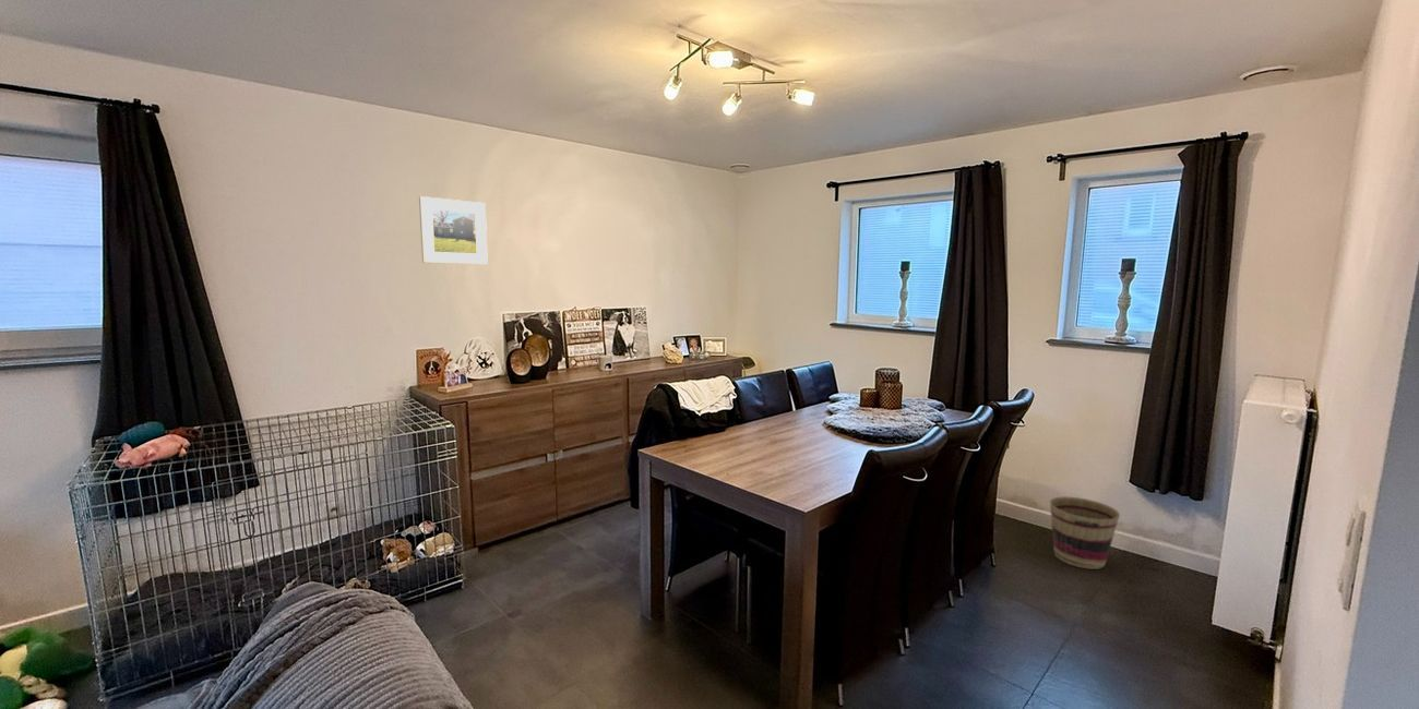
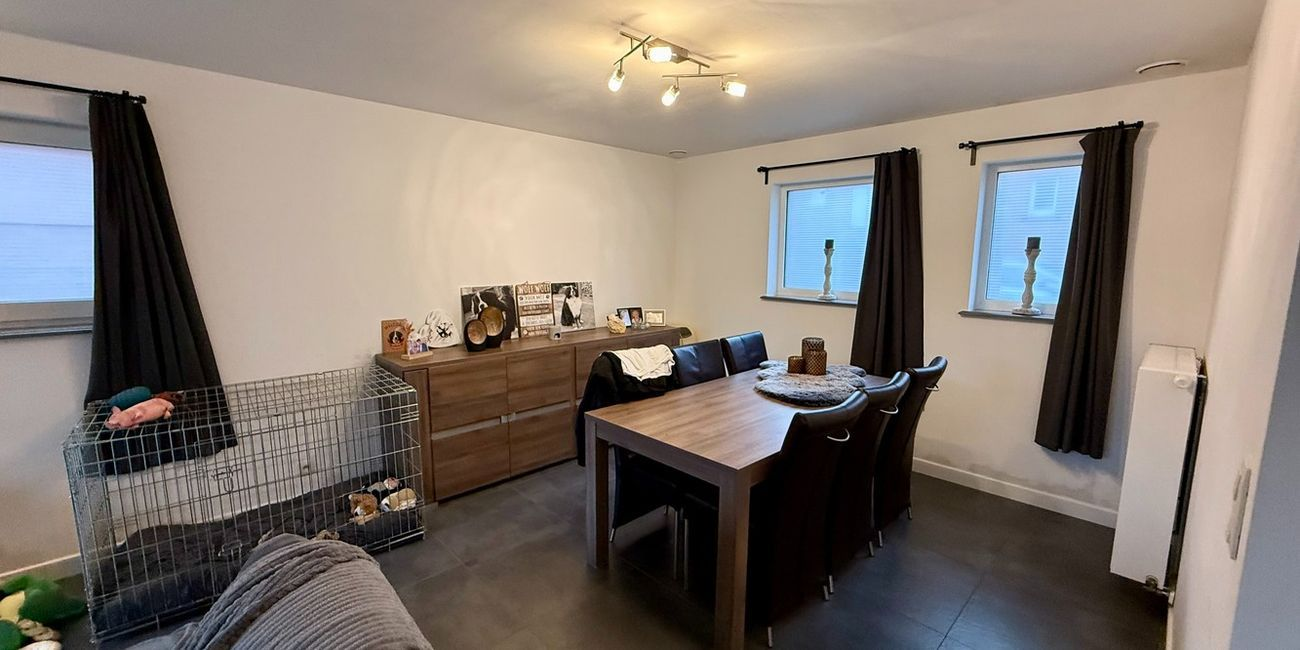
- basket (1081, 532)
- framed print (454, 231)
